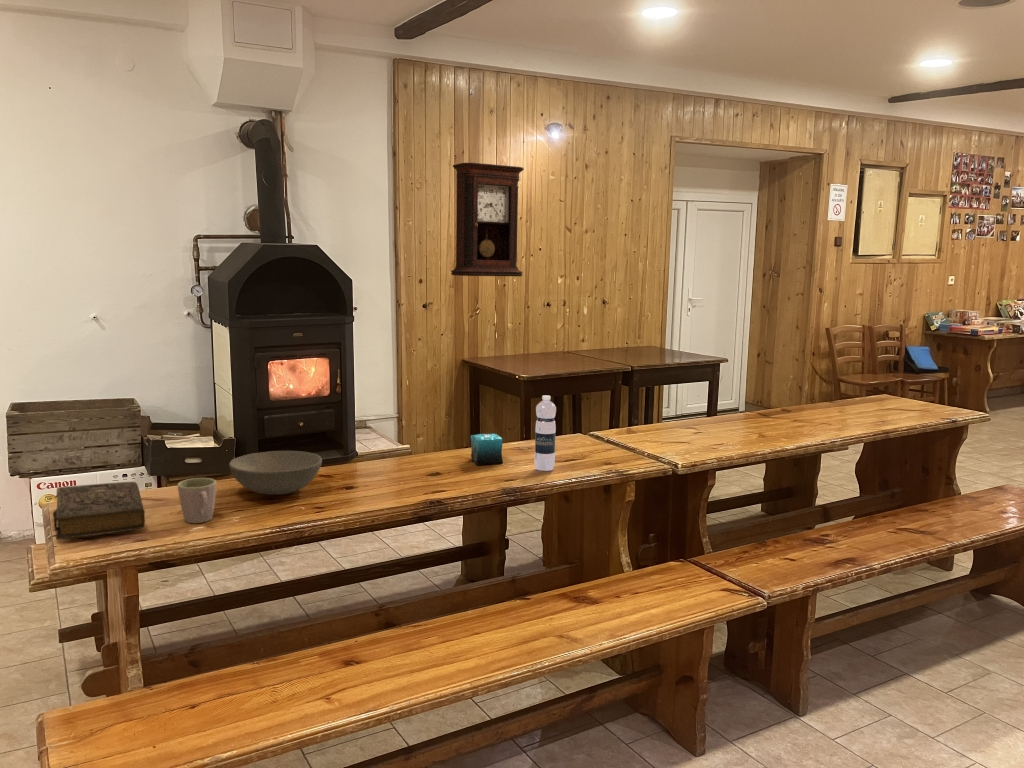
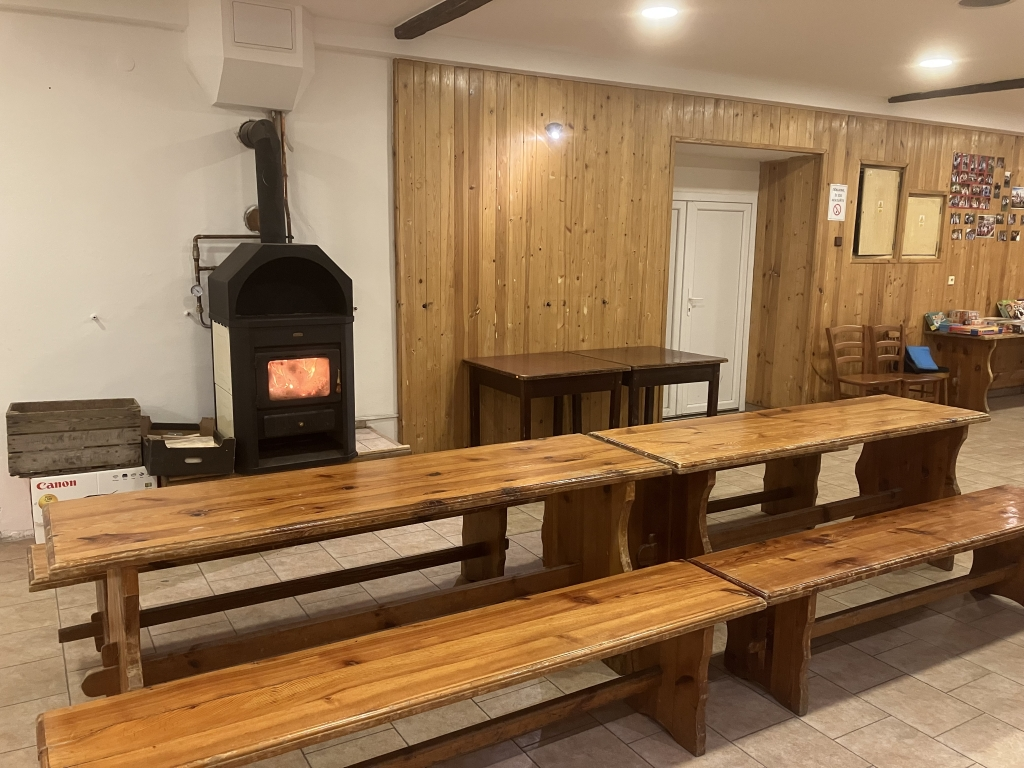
- pendulum clock (489, 221)
- candle (486, 443)
- bowl (277, 475)
- book (98, 507)
- mug (199, 502)
- water bottle (545, 432)
